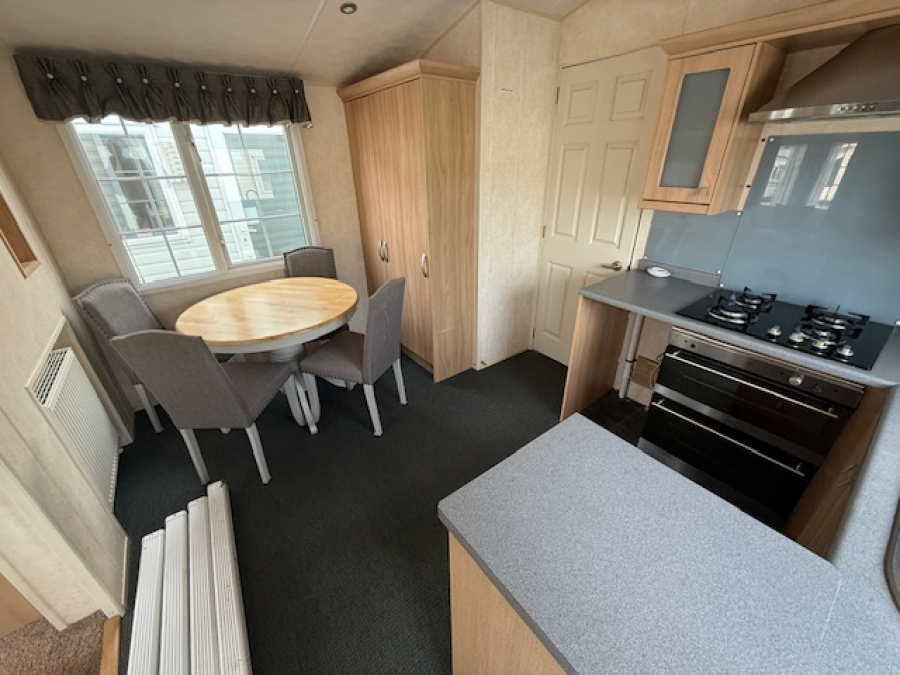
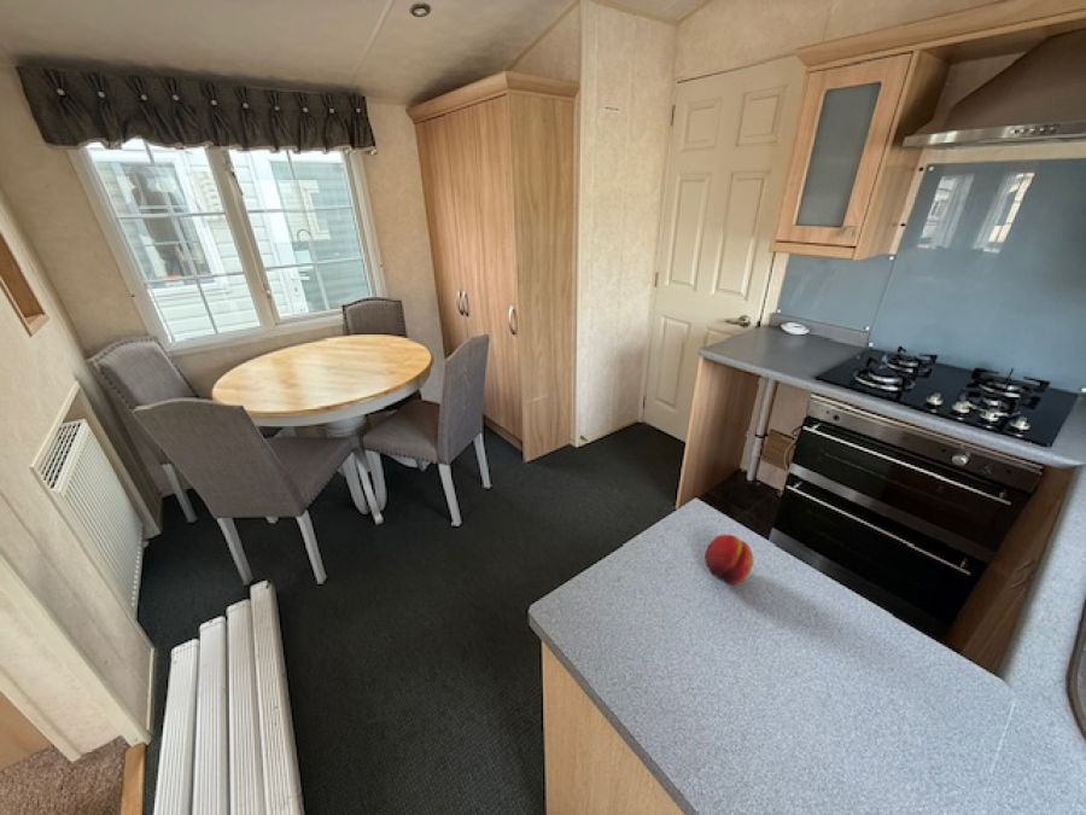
+ fruit (729, 557)
